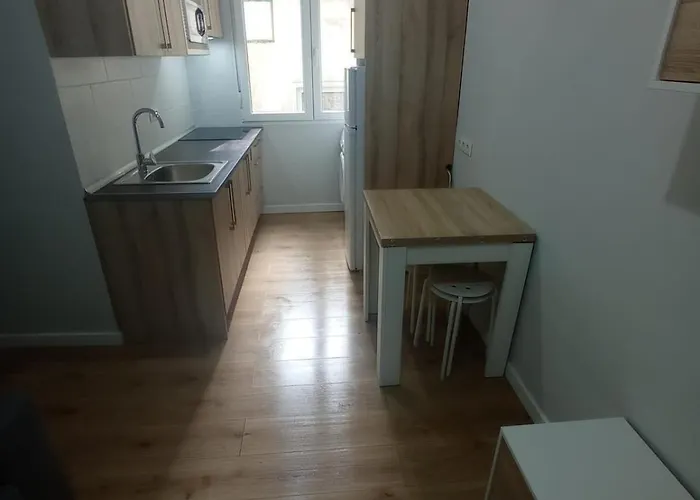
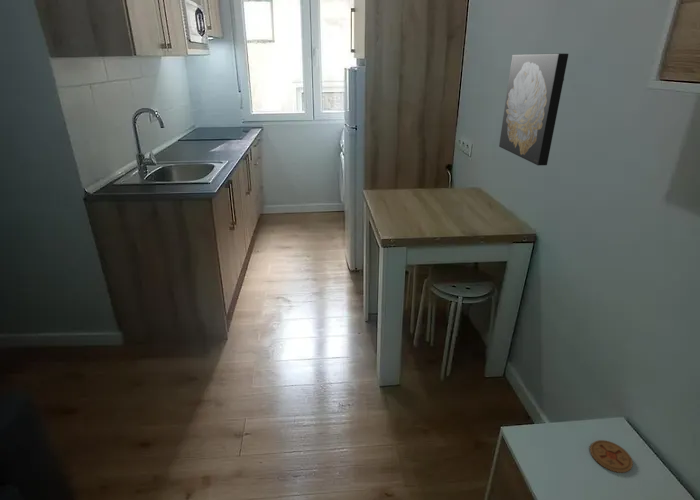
+ wall art (529, 107)
+ coaster (611, 455)
